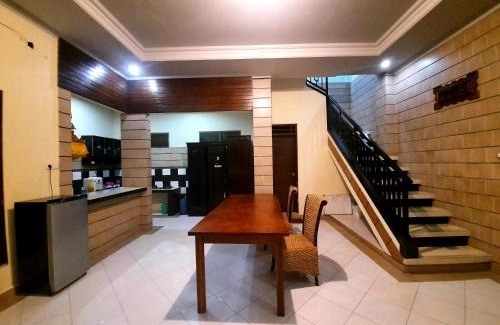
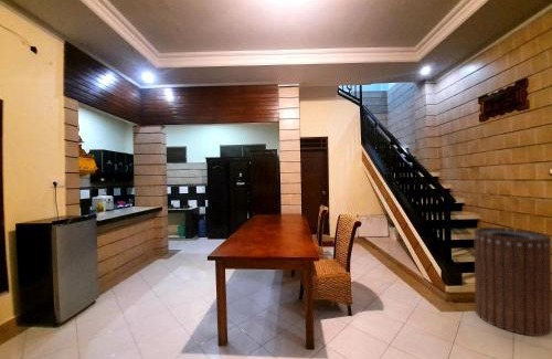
+ trash can (510, 275)
